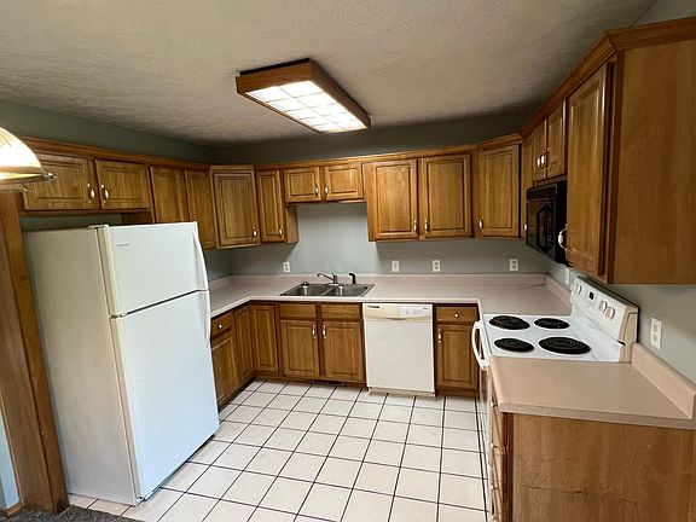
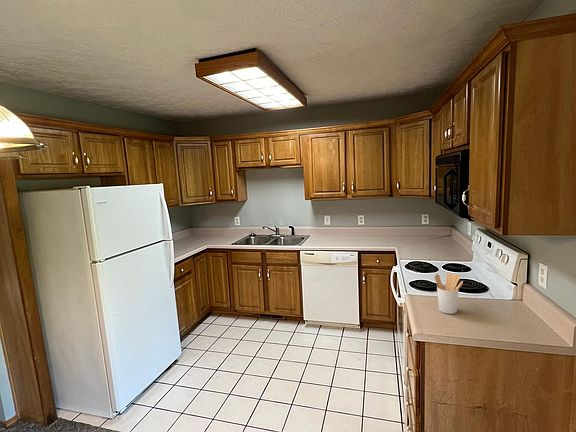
+ utensil holder (449, 292)
